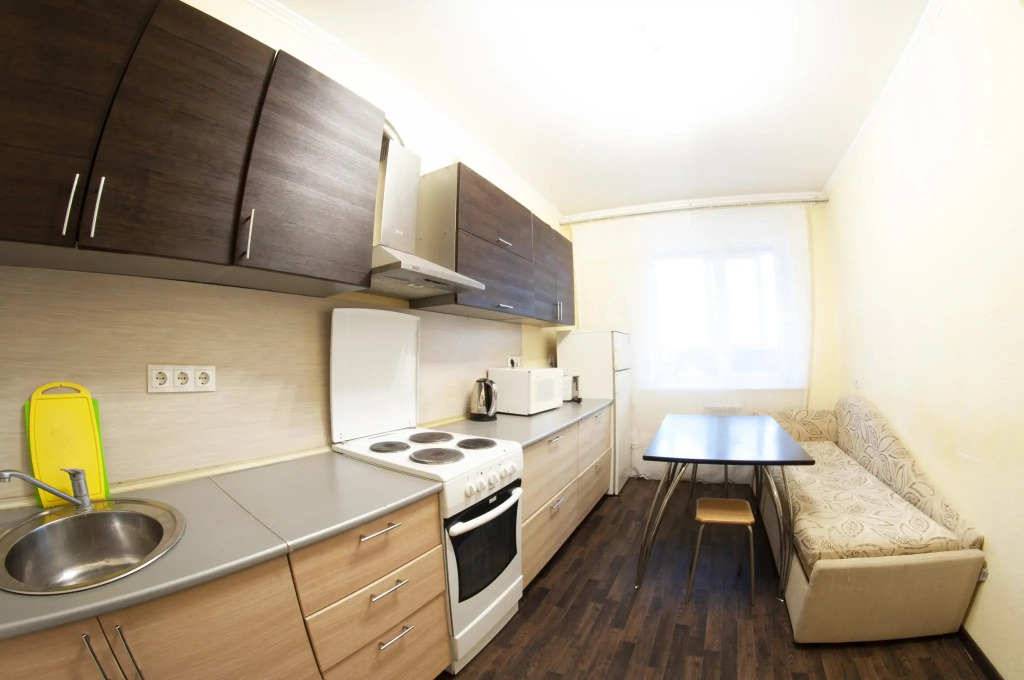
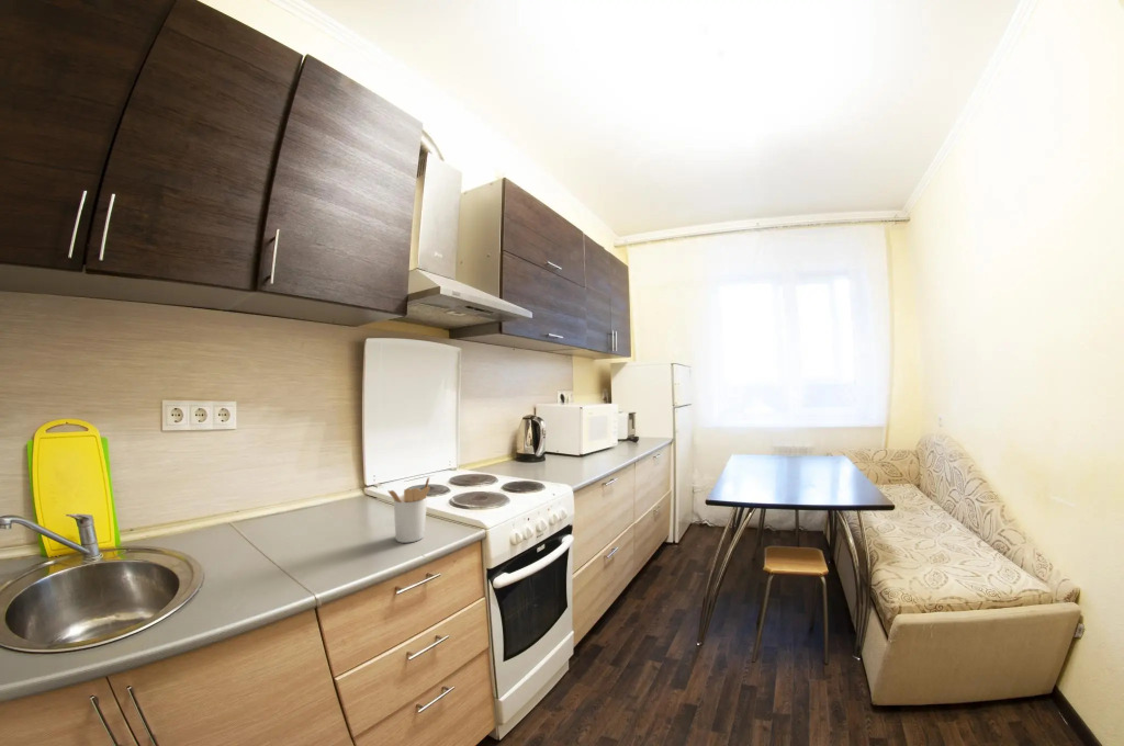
+ utensil holder (412, 509)
